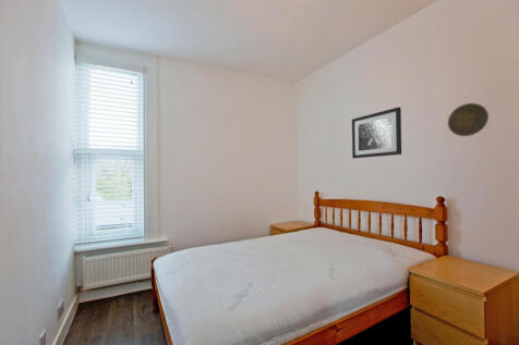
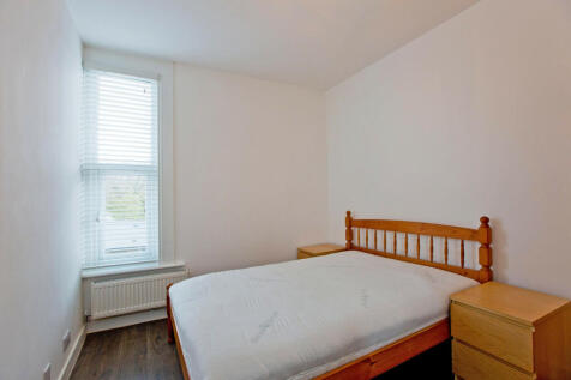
- decorative plate (466, 120)
- wall art (374, 135)
